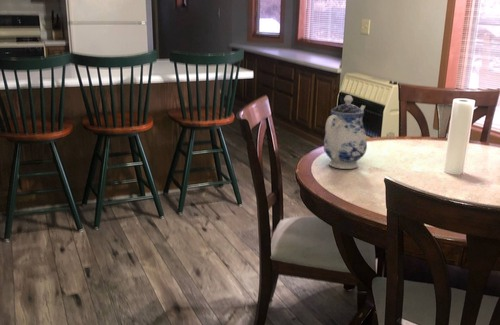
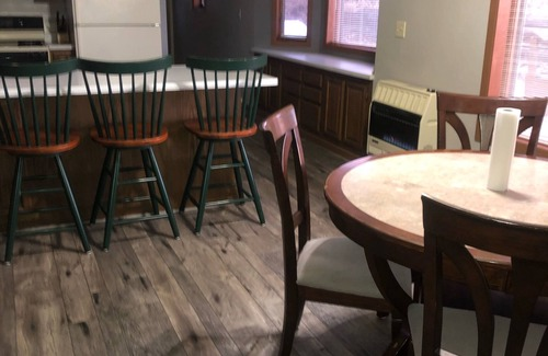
- teapot (346, 130)
